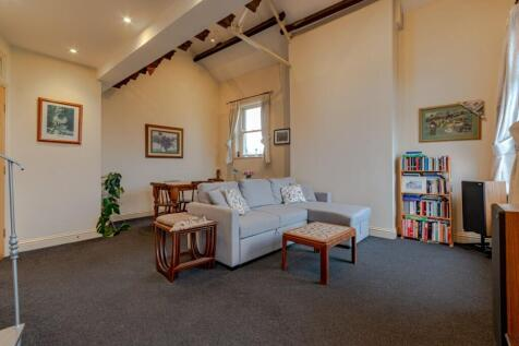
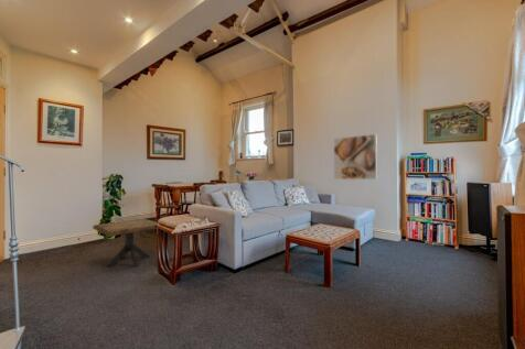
+ side table (129, 242)
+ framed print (354, 157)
